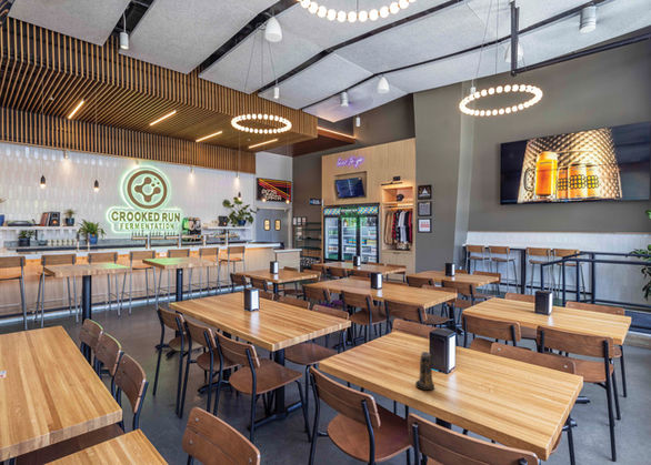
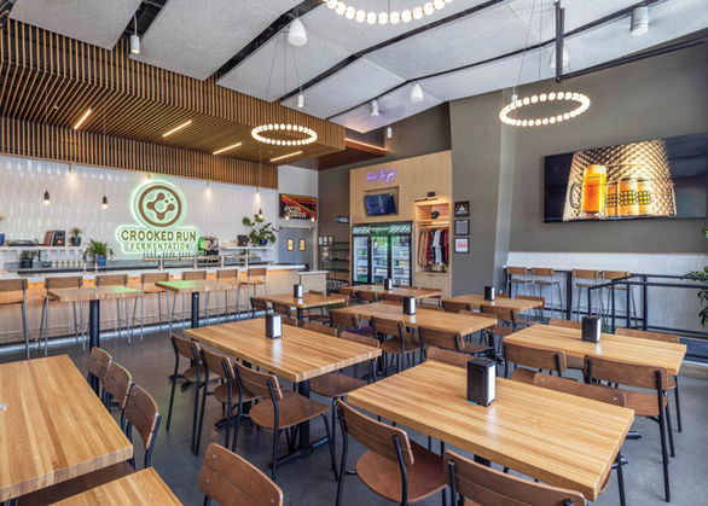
- candle (424, 370)
